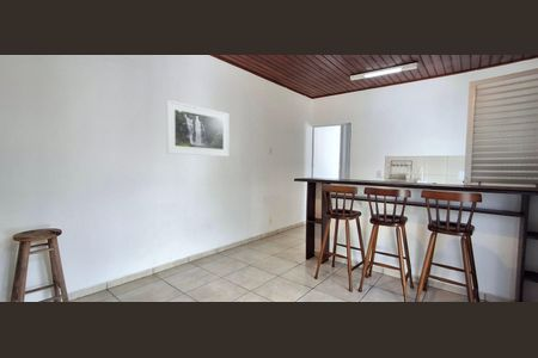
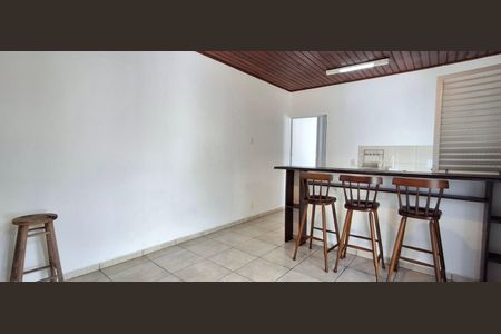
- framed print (201, 131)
